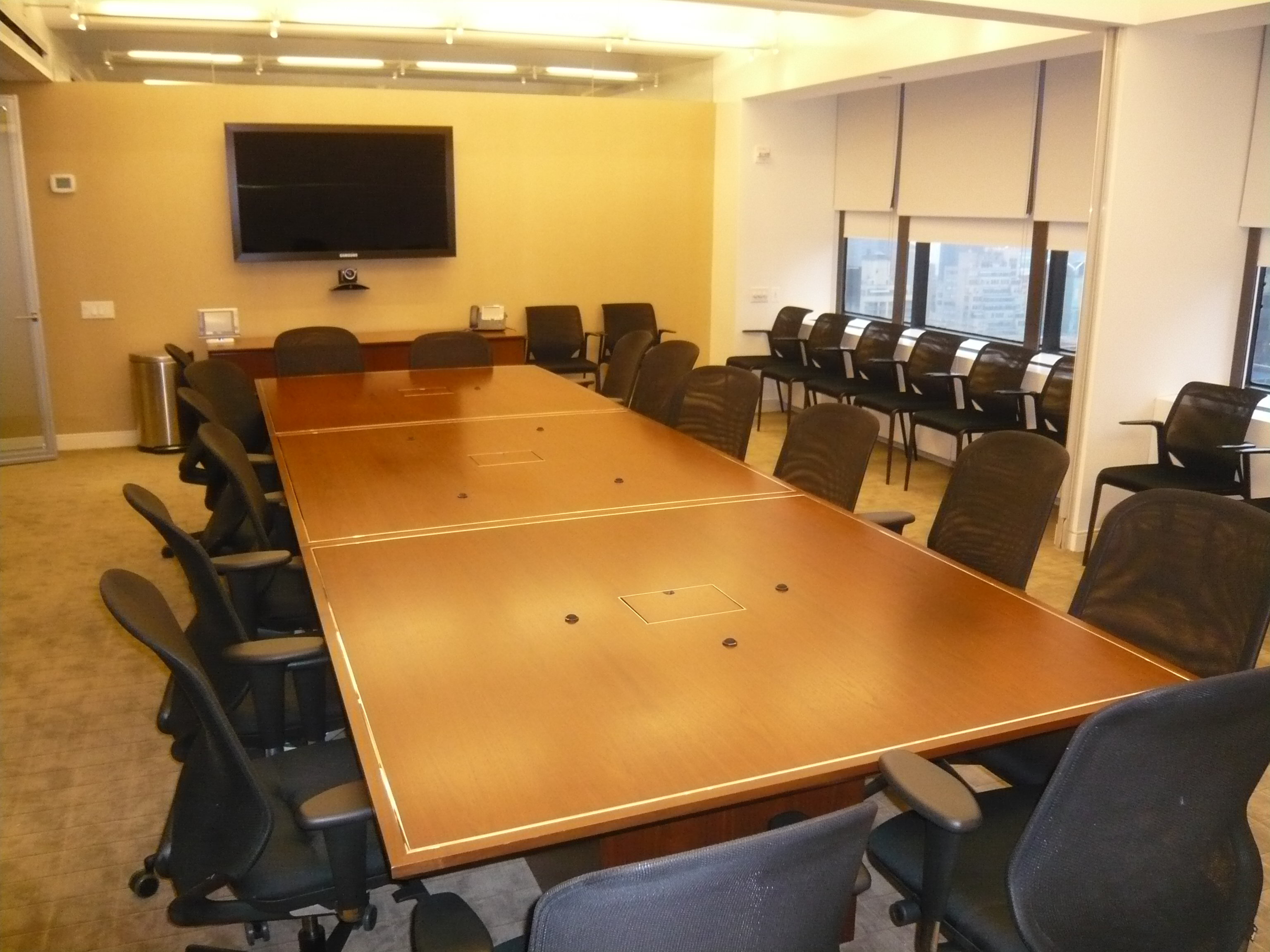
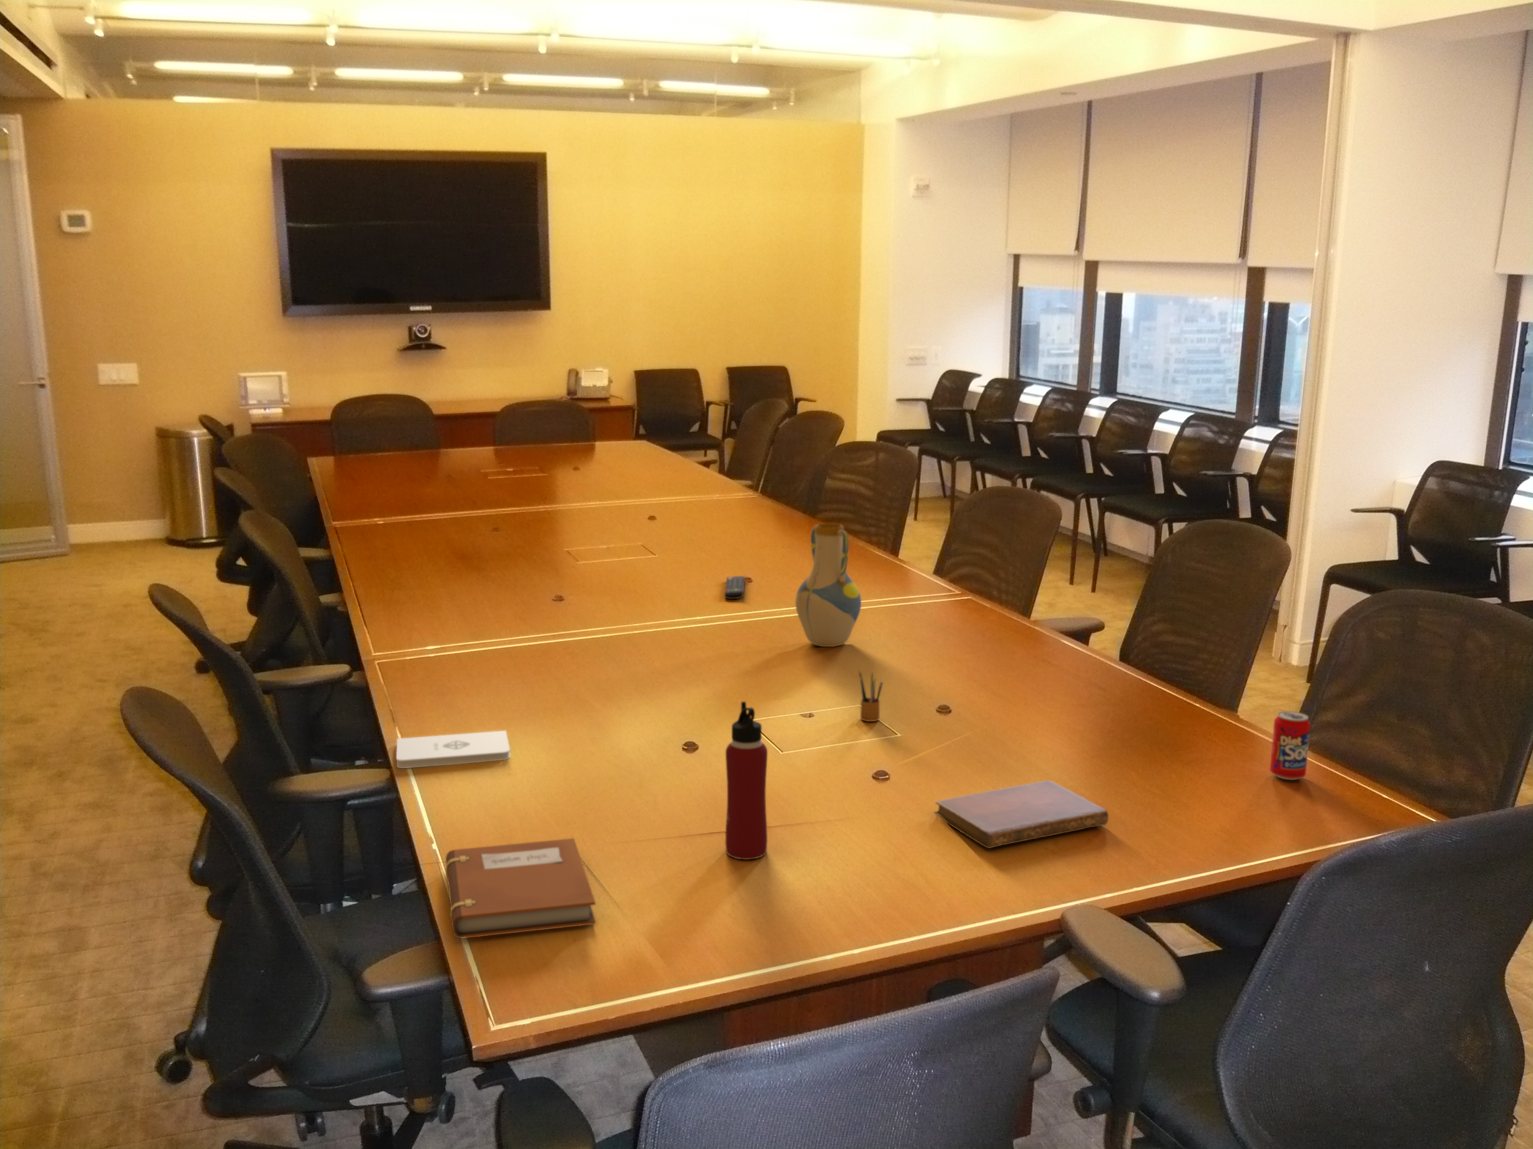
+ notebook (517, 883)
+ notepad (453, 750)
+ water bottle (746, 778)
+ pencil box (870, 695)
+ notebook (1020, 812)
+ vase (828, 585)
+ remote control (735, 587)
+ beverage can (1290, 746)
